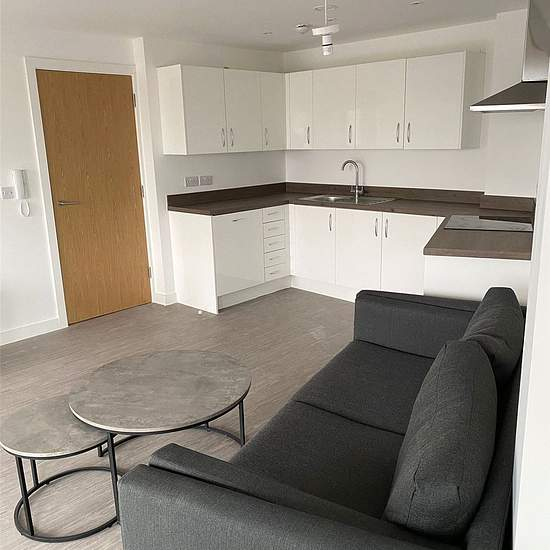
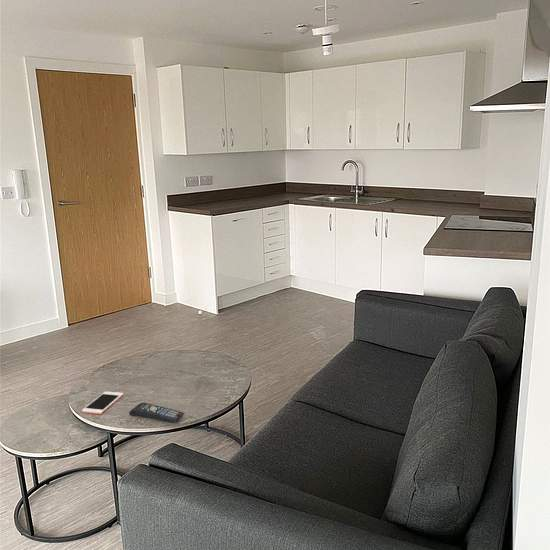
+ cell phone (103, 402)
+ remote control (156, 412)
